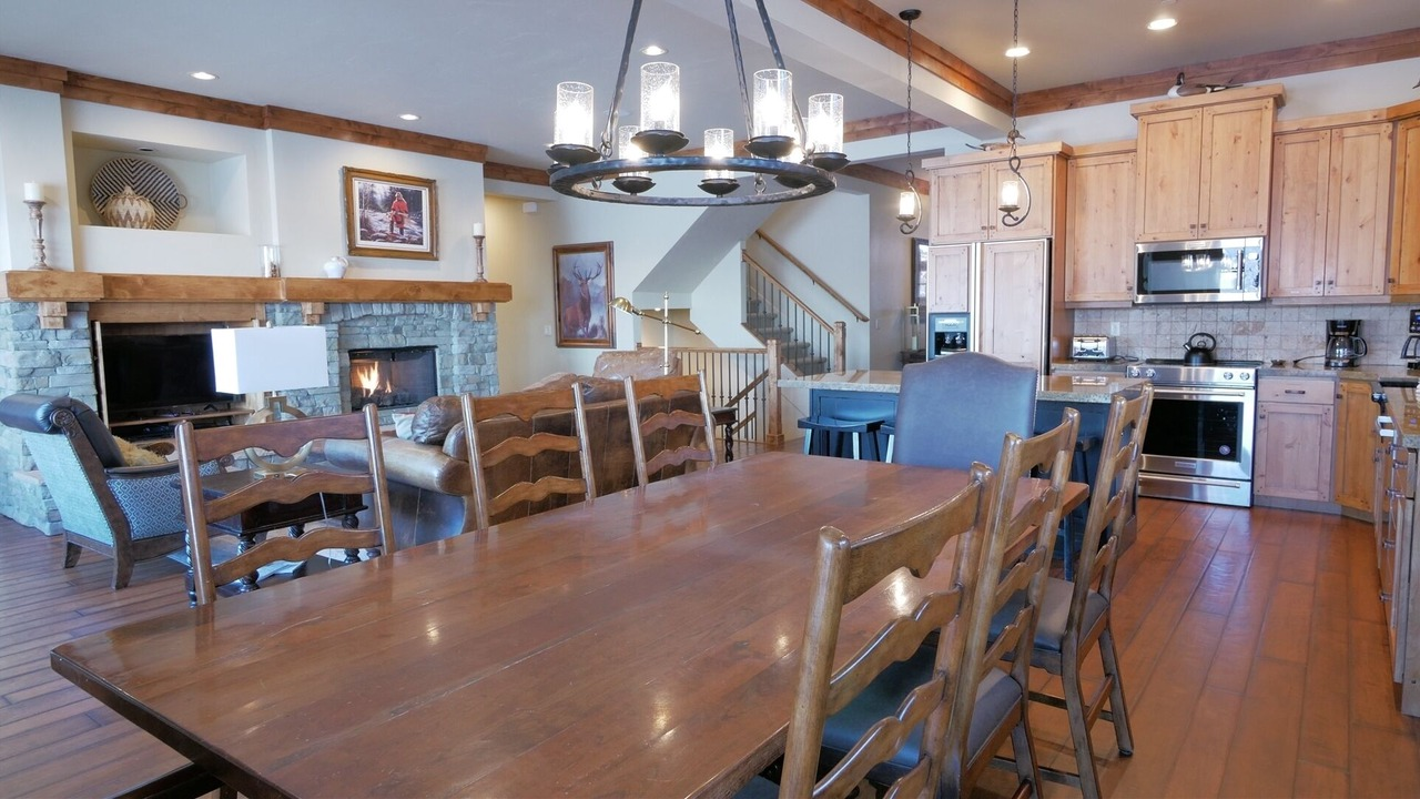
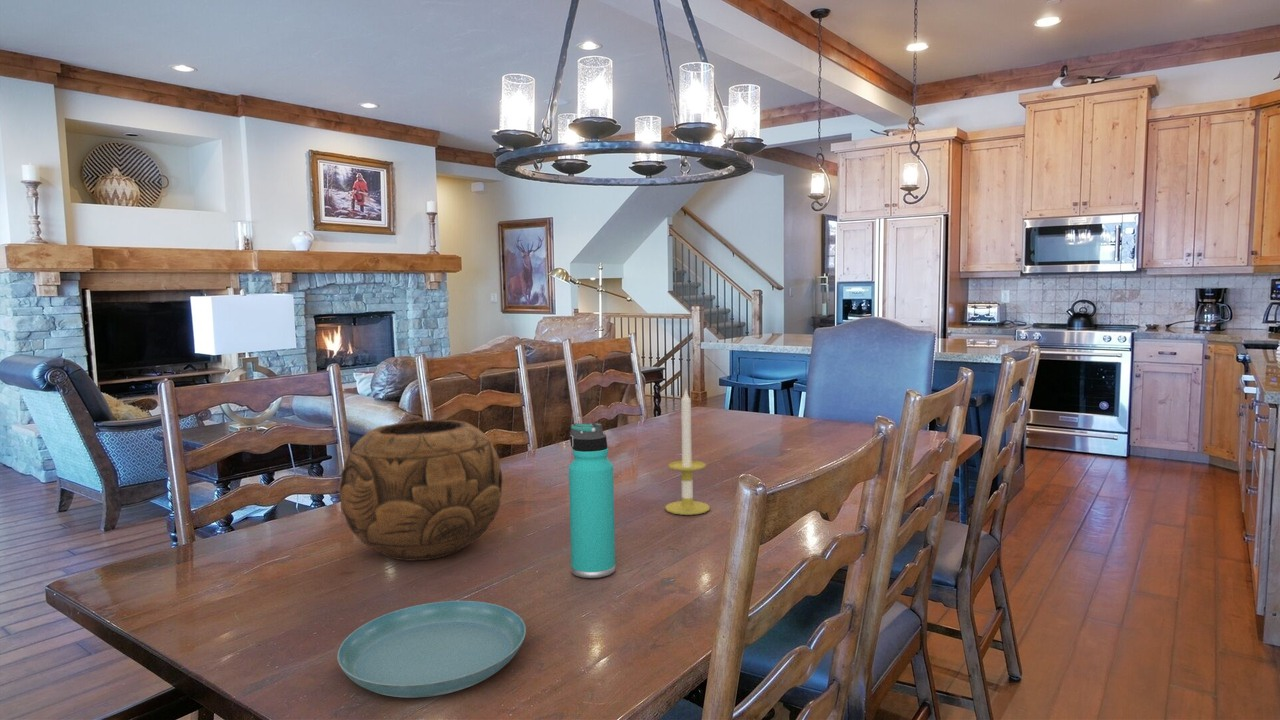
+ thermos bottle (591, 497)
+ decorative bowl (423, 487)
+ candle (686, 448)
+ saucer (435, 648)
